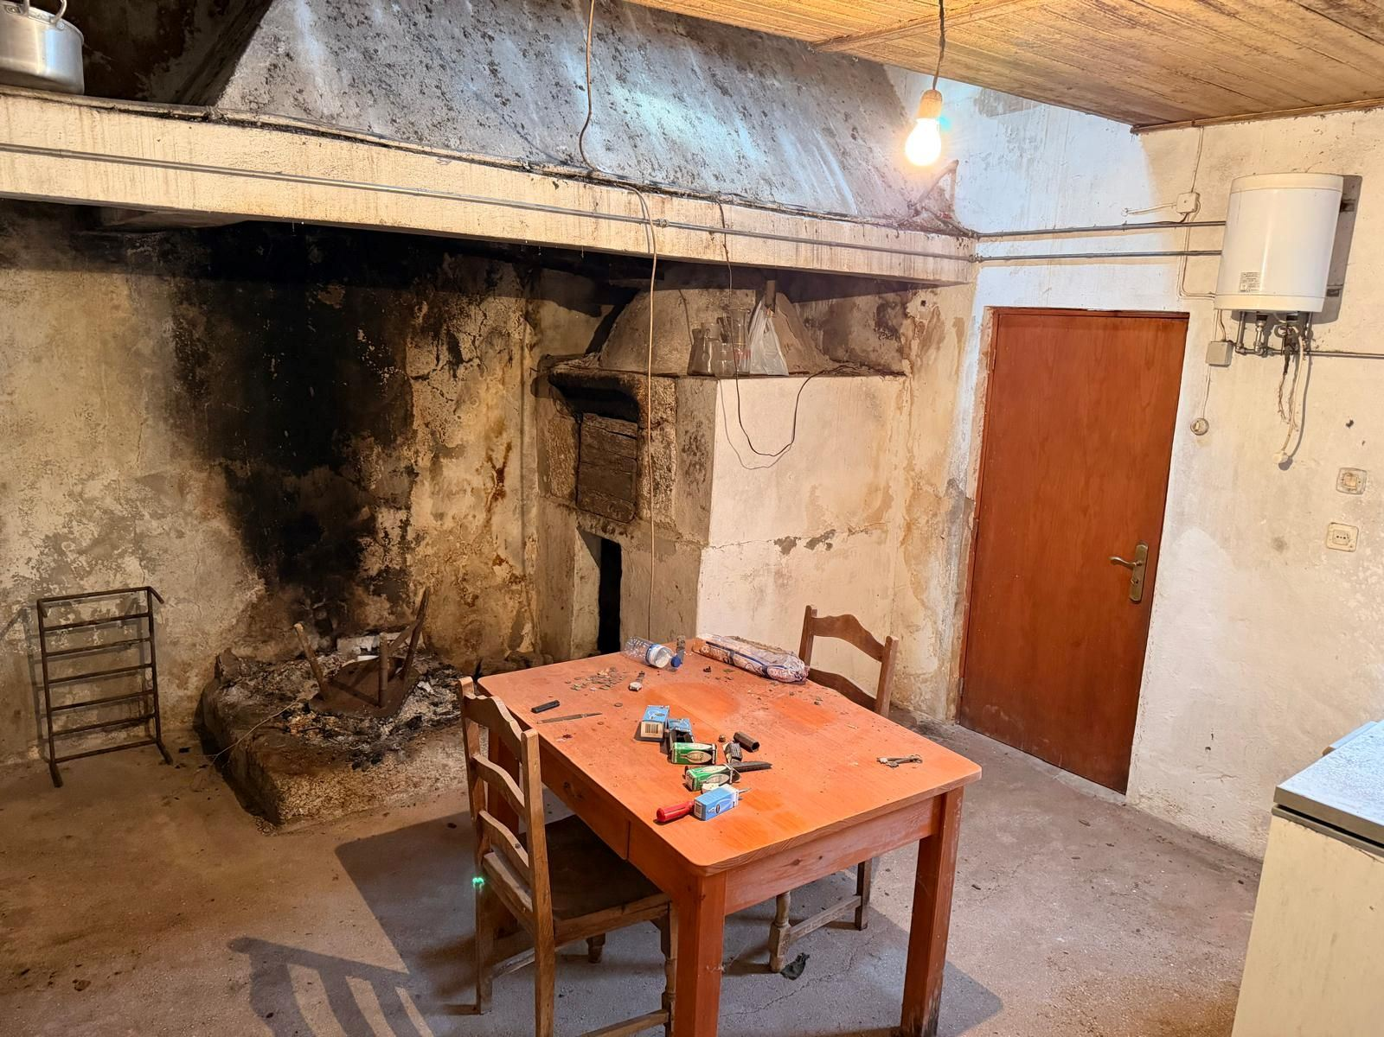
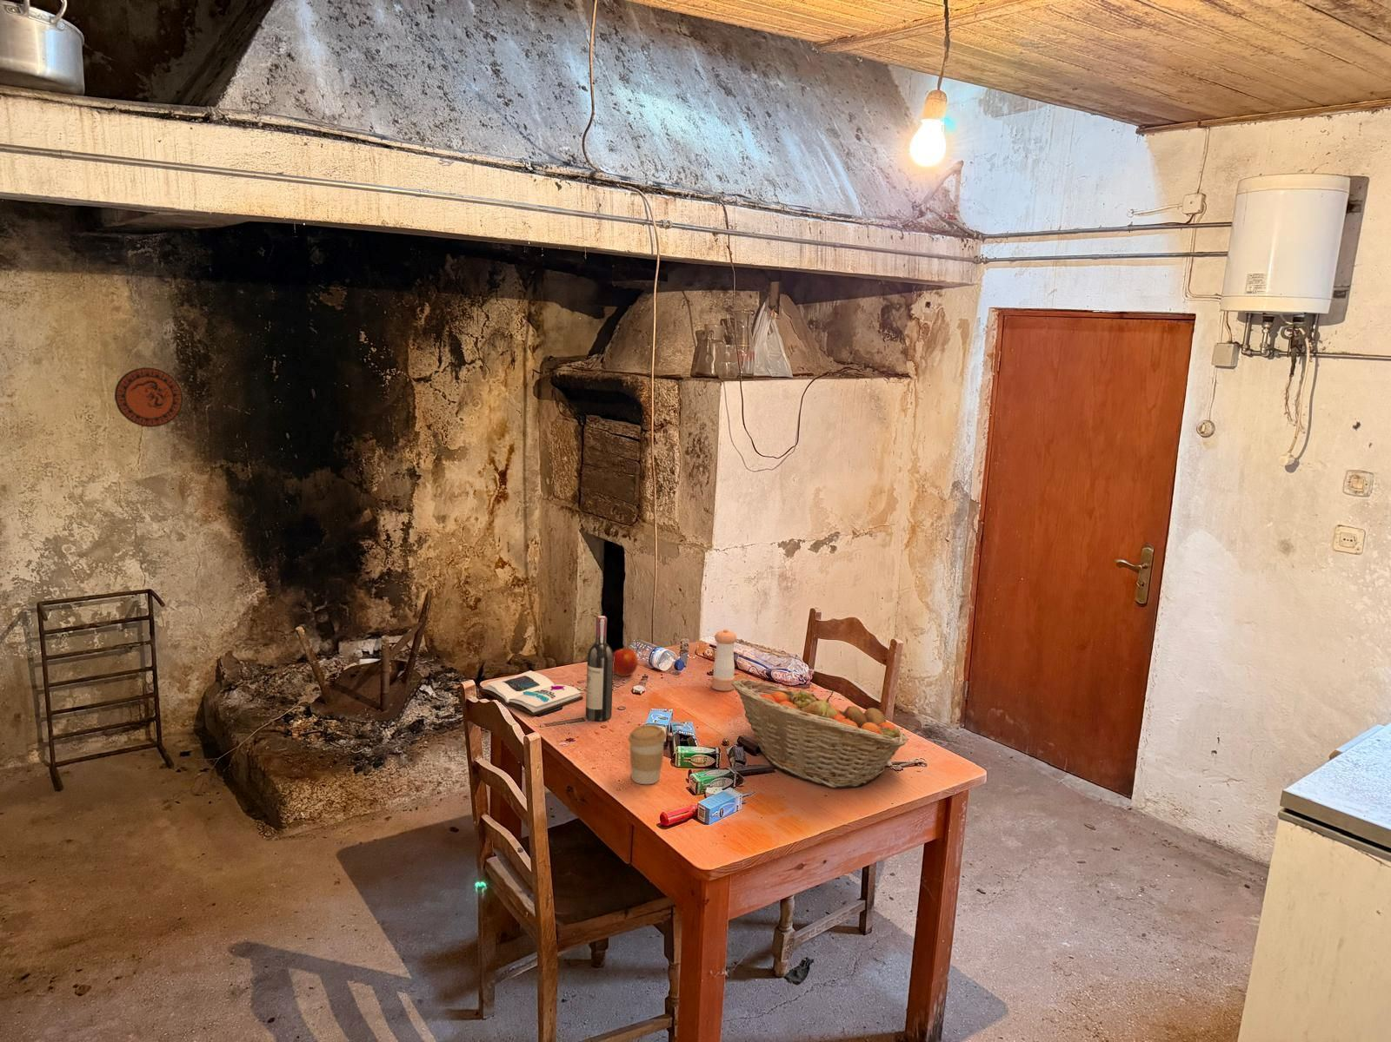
+ coffee cup (646, 754)
+ apple (624, 660)
+ pepper shaker (724, 658)
+ decorative plate (149, 397)
+ book (531, 691)
+ wine bottle (600, 667)
+ fruit basket (816, 725)
